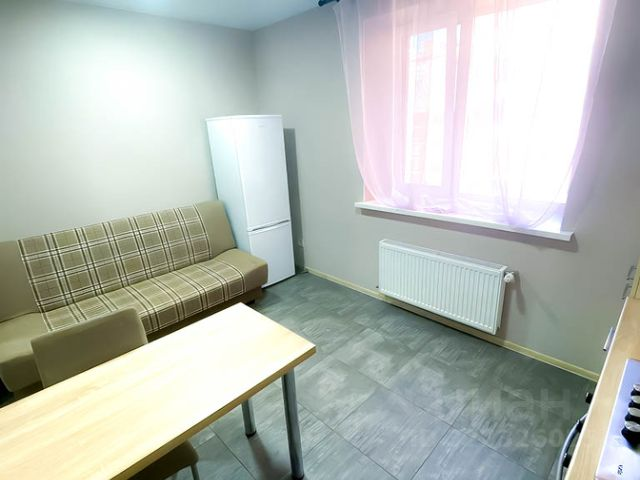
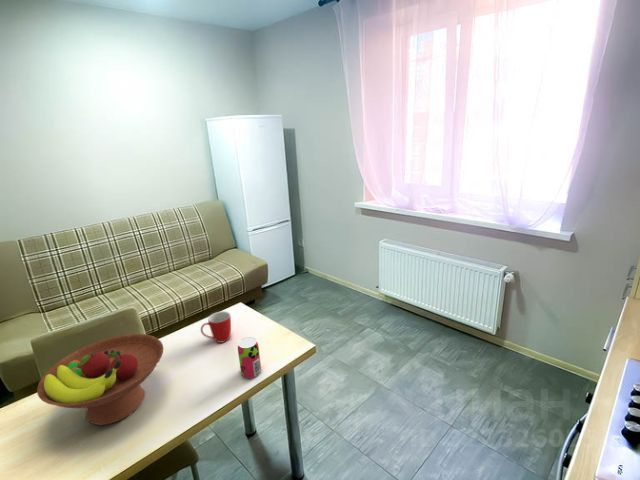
+ fruit bowl (109, 377)
+ beverage can (249, 357)
+ mug (216, 329)
